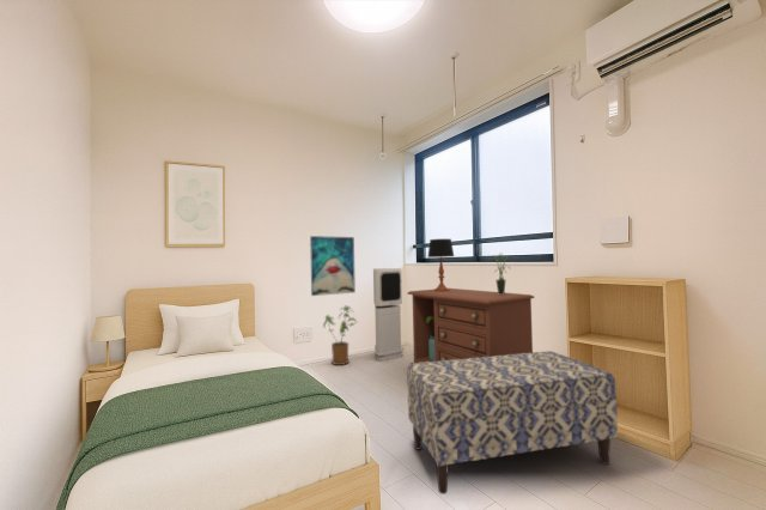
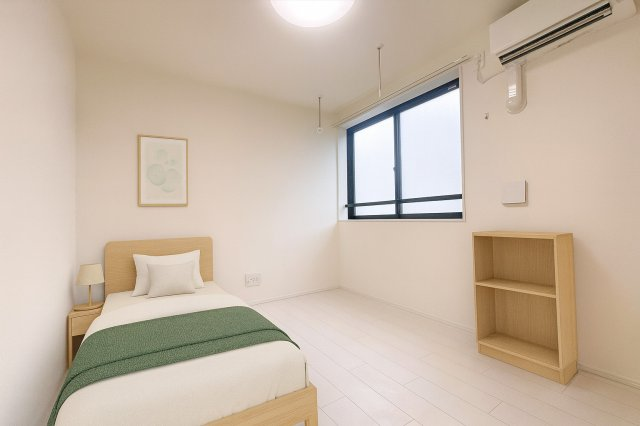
- air purifier (383, 311)
- dresser (466, 336)
- bench (505, 411)
- wall art (333, 265)
- potted plant (501, 273)
- house plant (342, 333)
- table lamp (440, 265)
